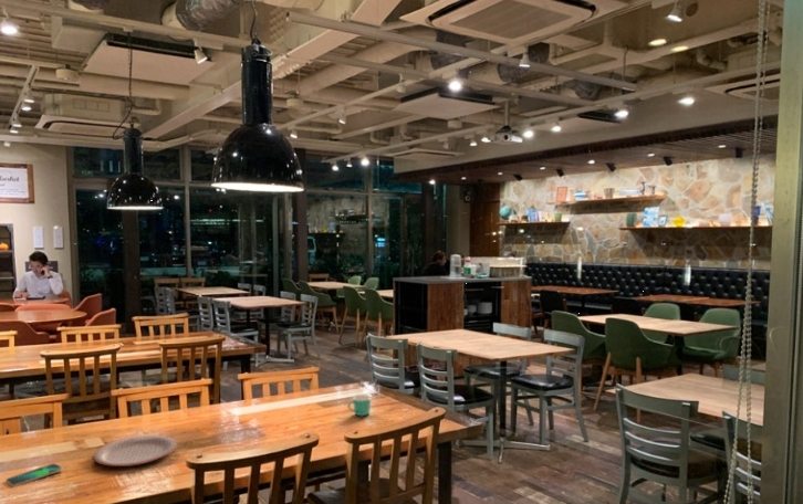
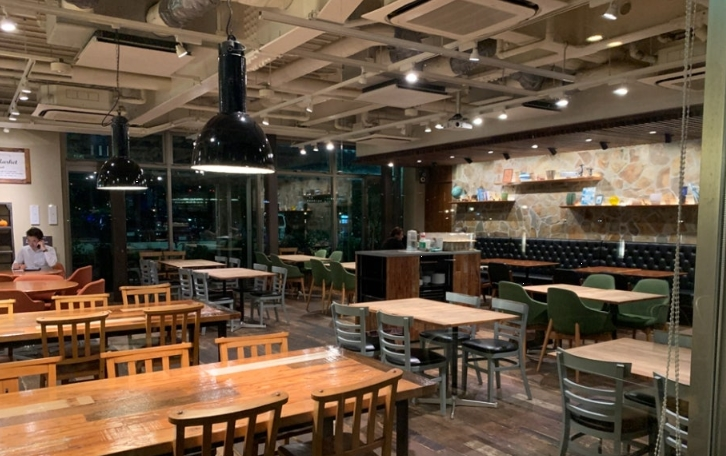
- smartphone (34, 474)
- plate (136, 451)
- mug (358, 406)
